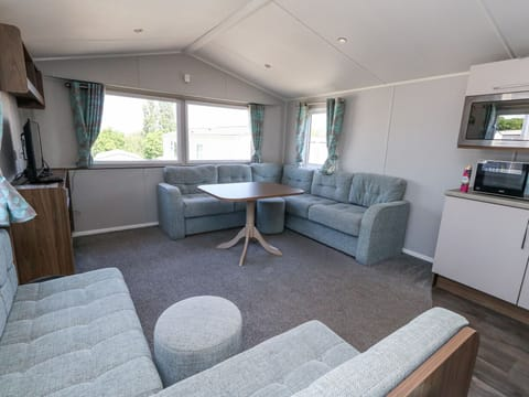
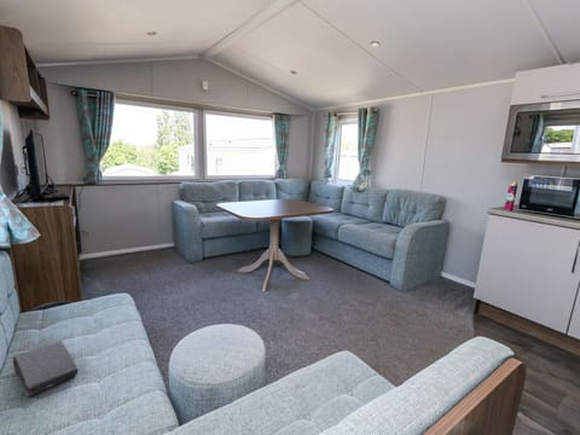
+ book (44, 365)
